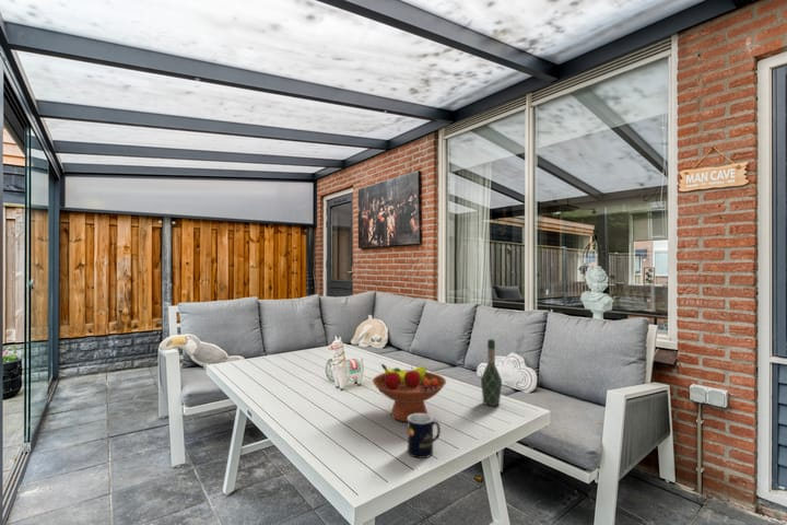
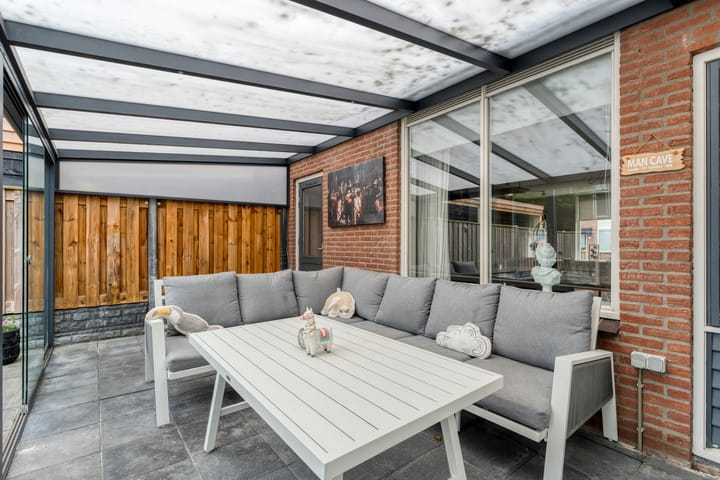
- mug (423, 433)
- fruit bowl (409, 390)
- wine bottle (491, 371)
